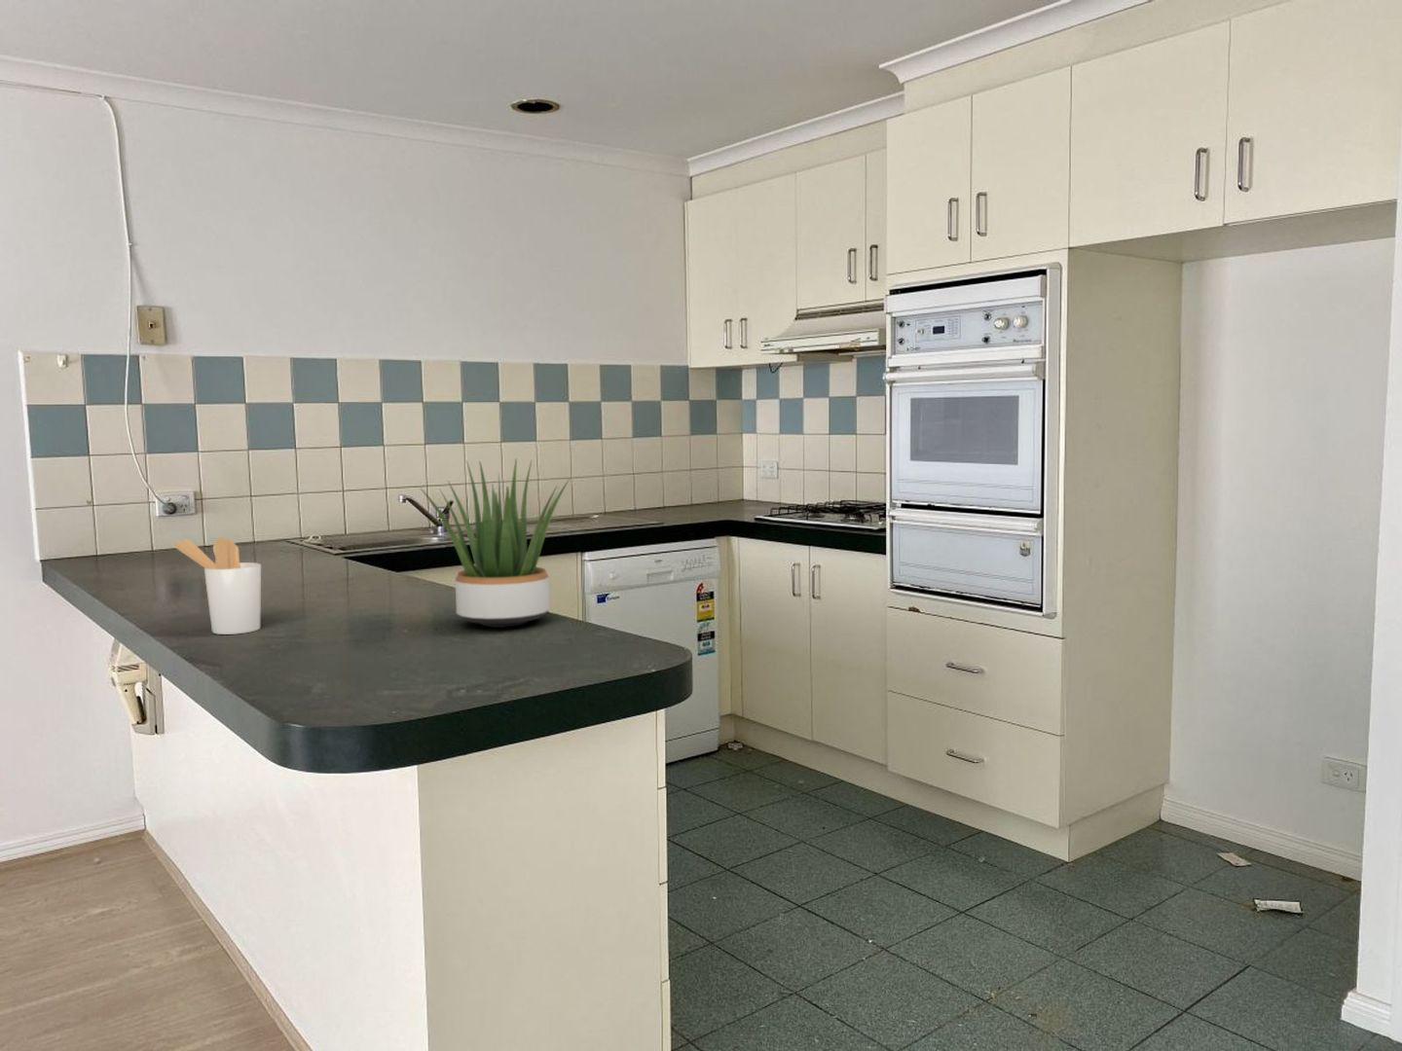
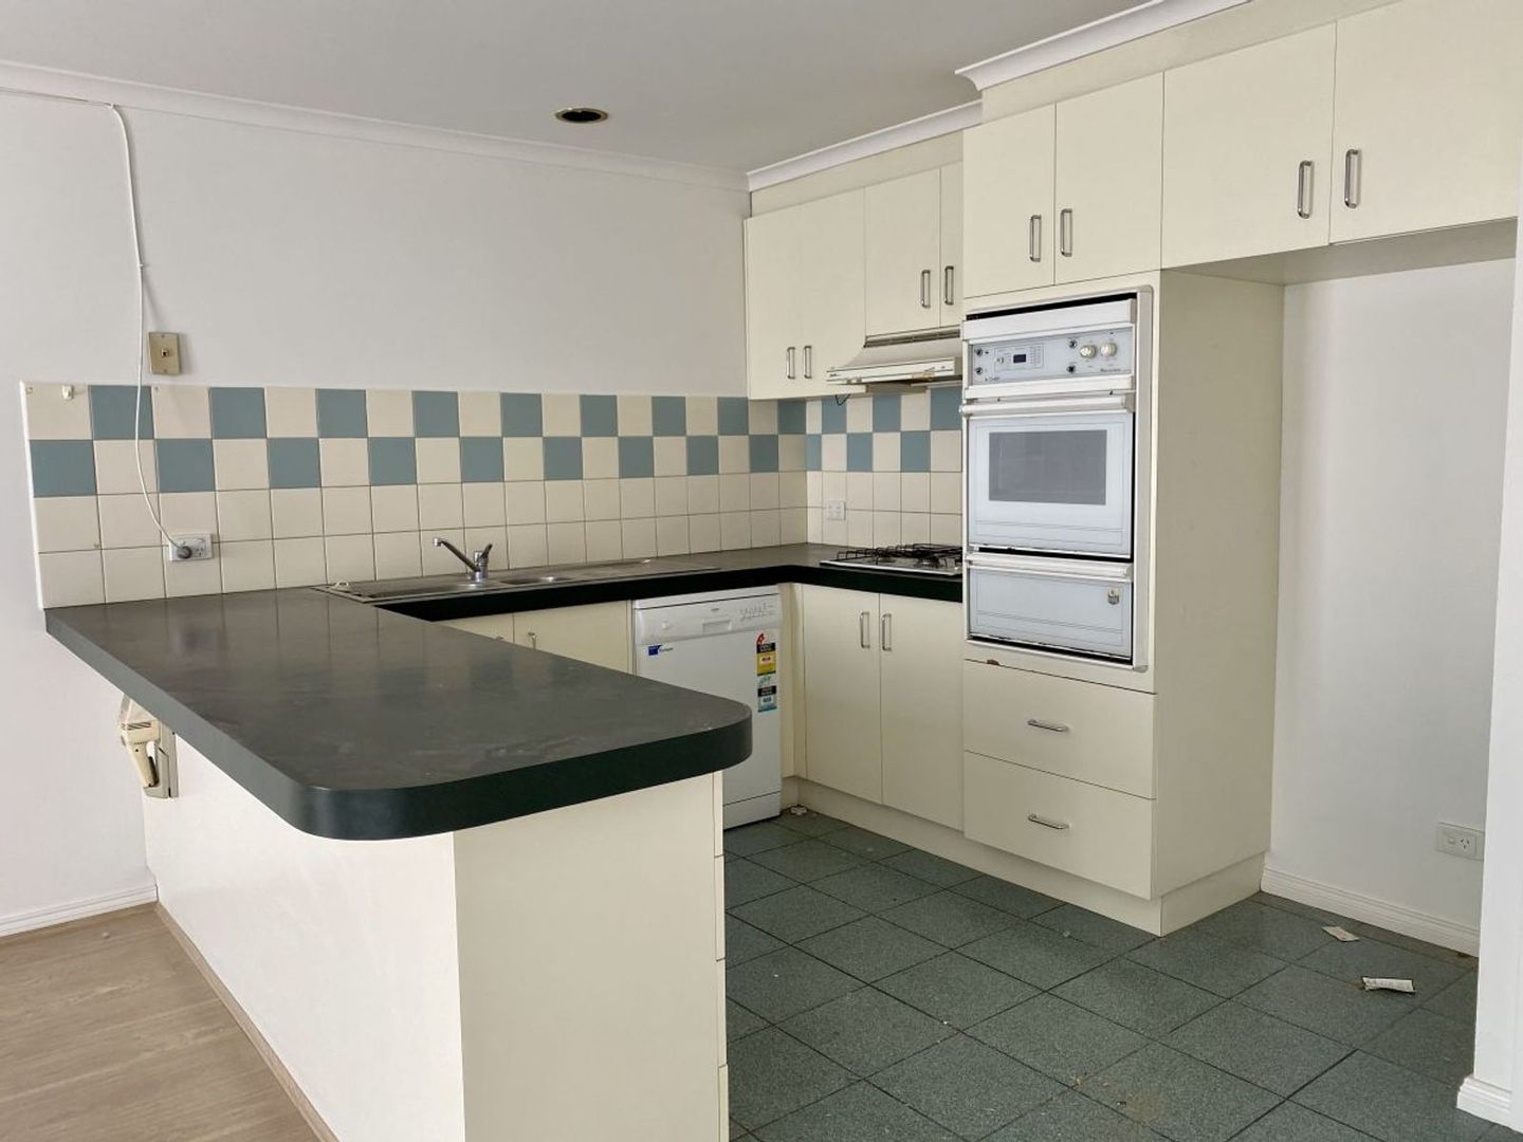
- utensil holder (219, 583)
- potted plant (500, 542)
